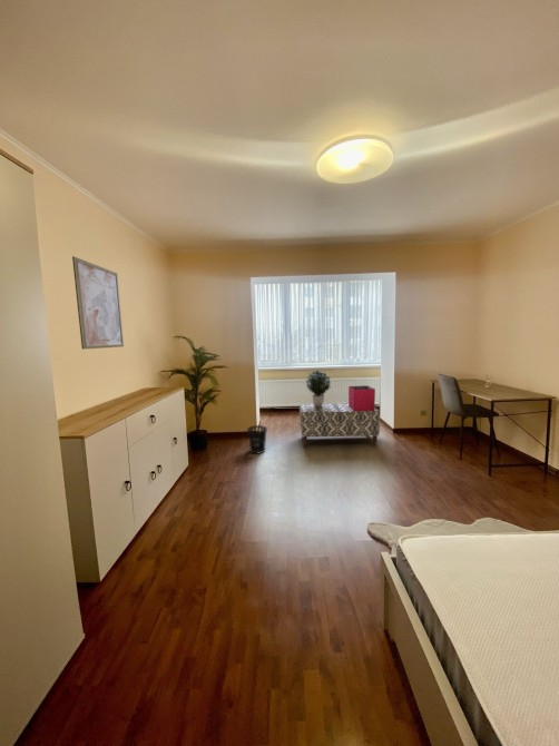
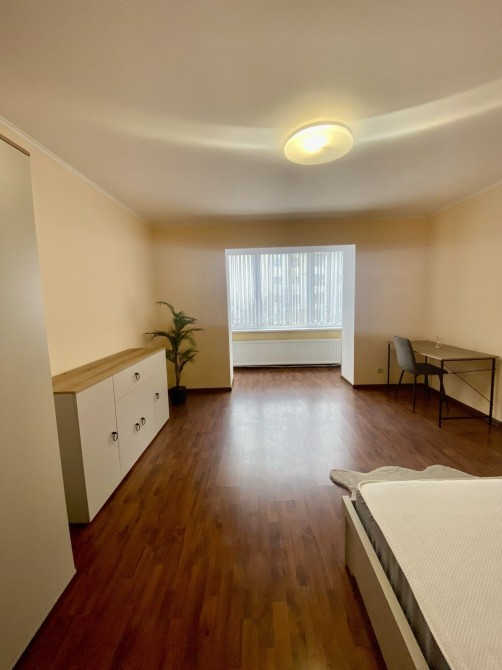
- potted plant (317, 387)
- wall art (101, 307)
- storage bin (361, 397)
- wastebasket (257, 439)
- bench (336, 424)
